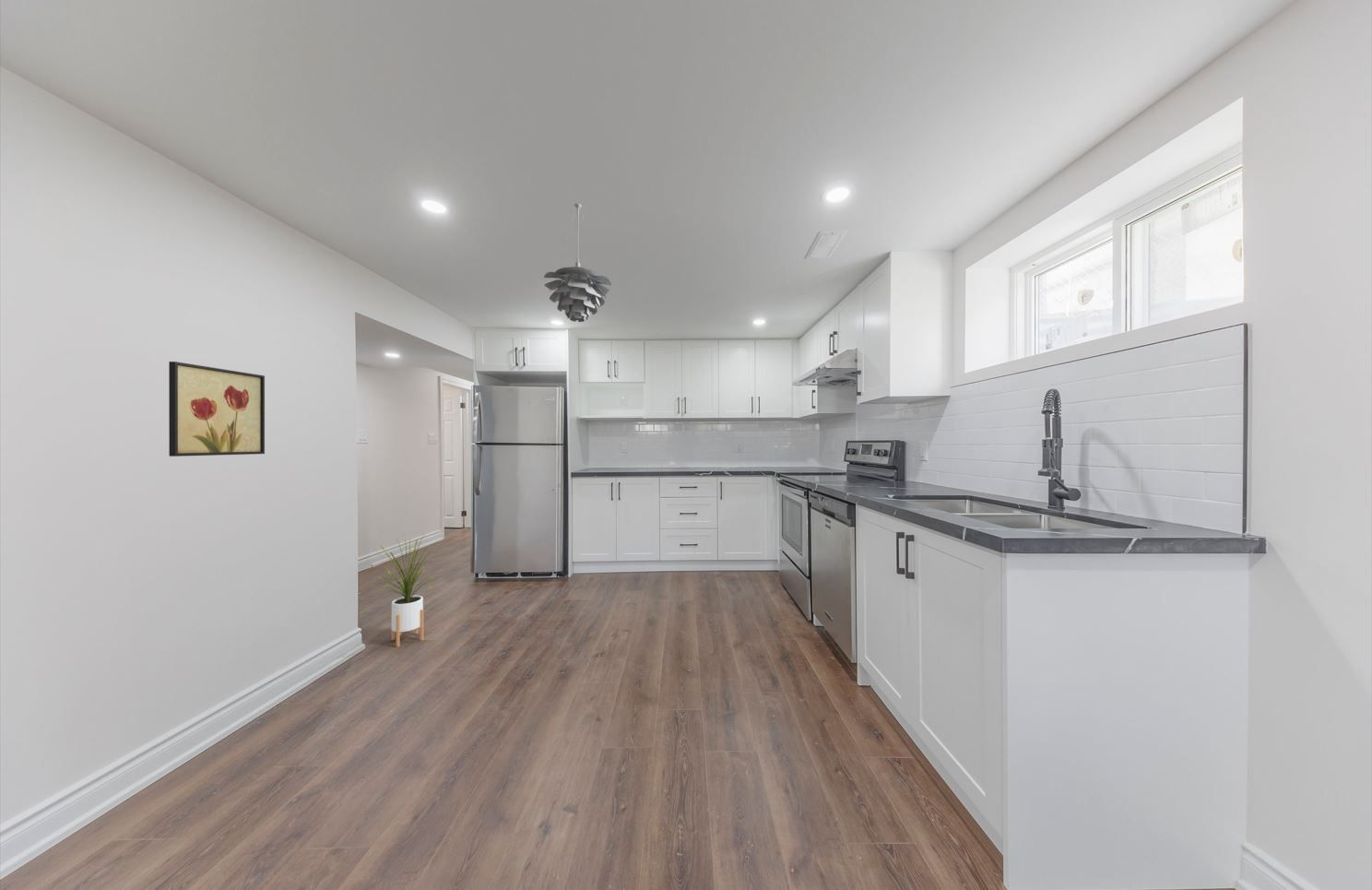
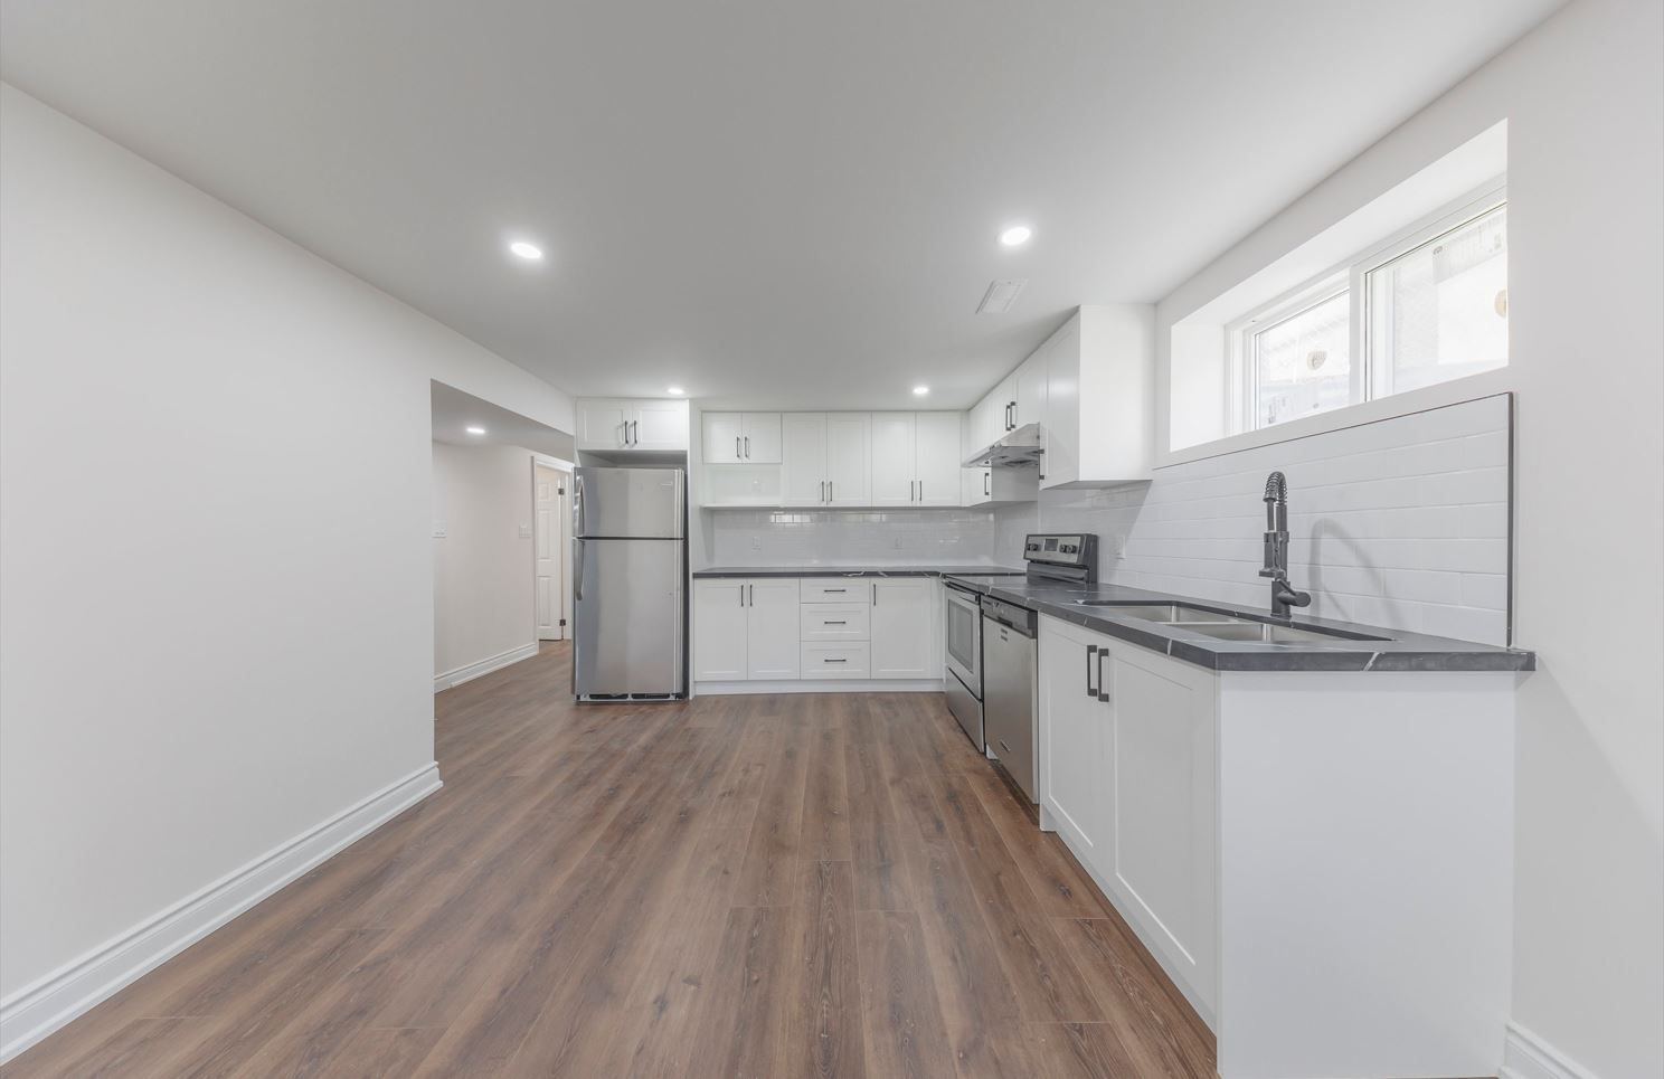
- wall art (219, 411)
- pendant light (578, 262)
- house plant (407, 587)
